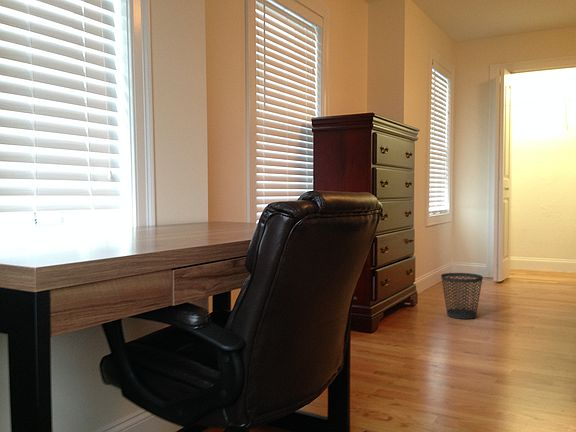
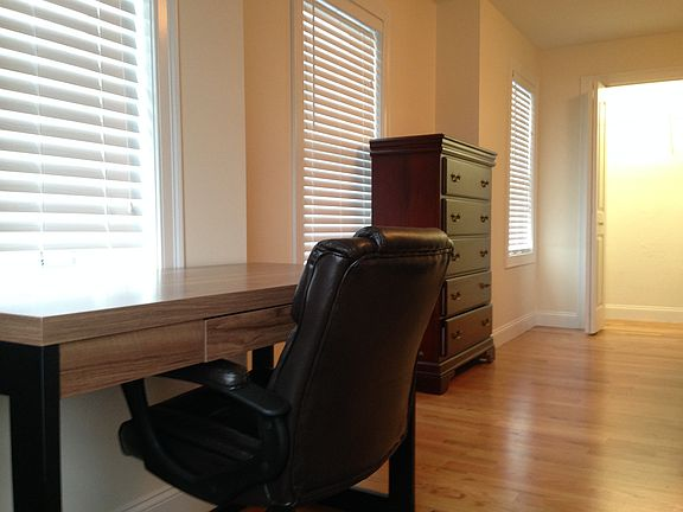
- wastebasket (461, 296)
